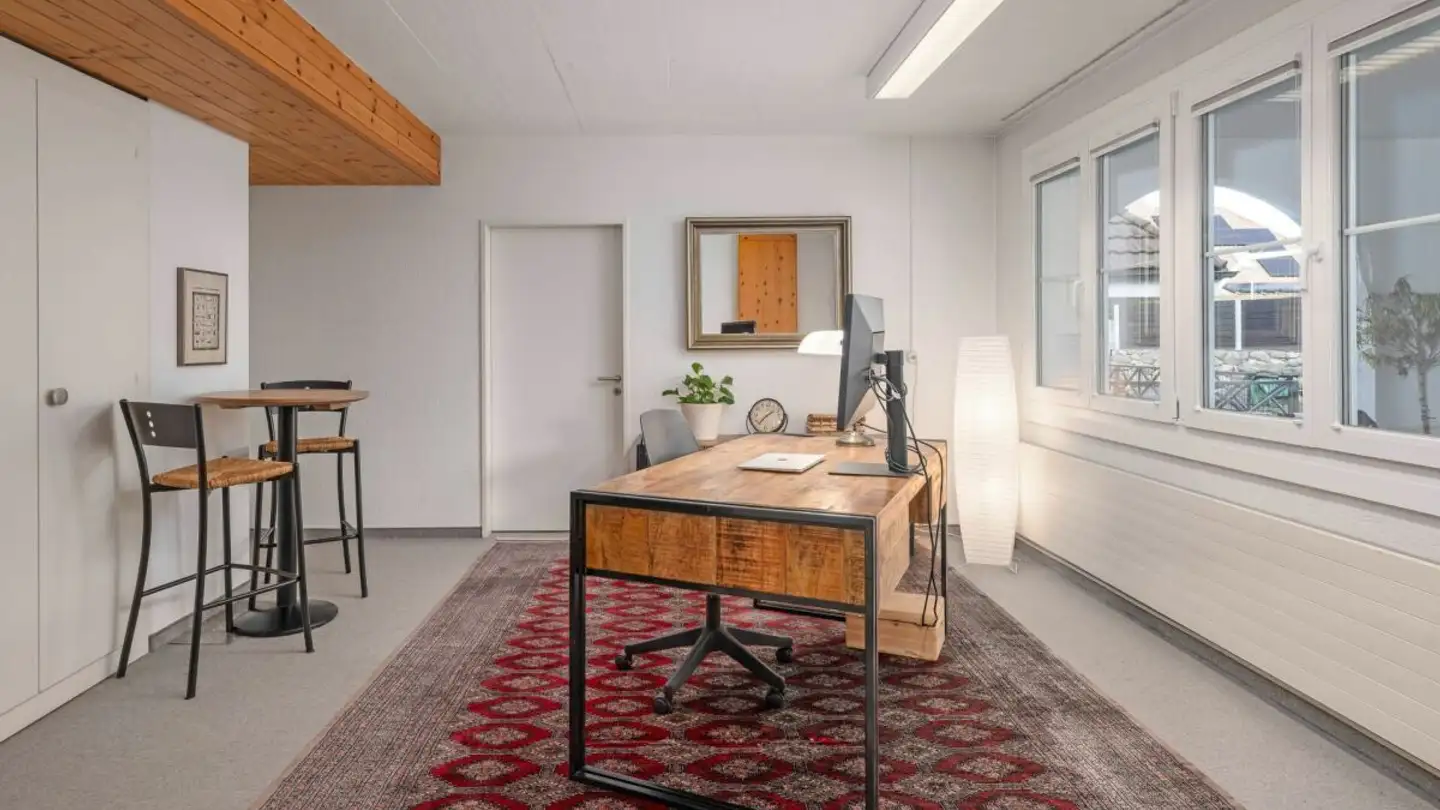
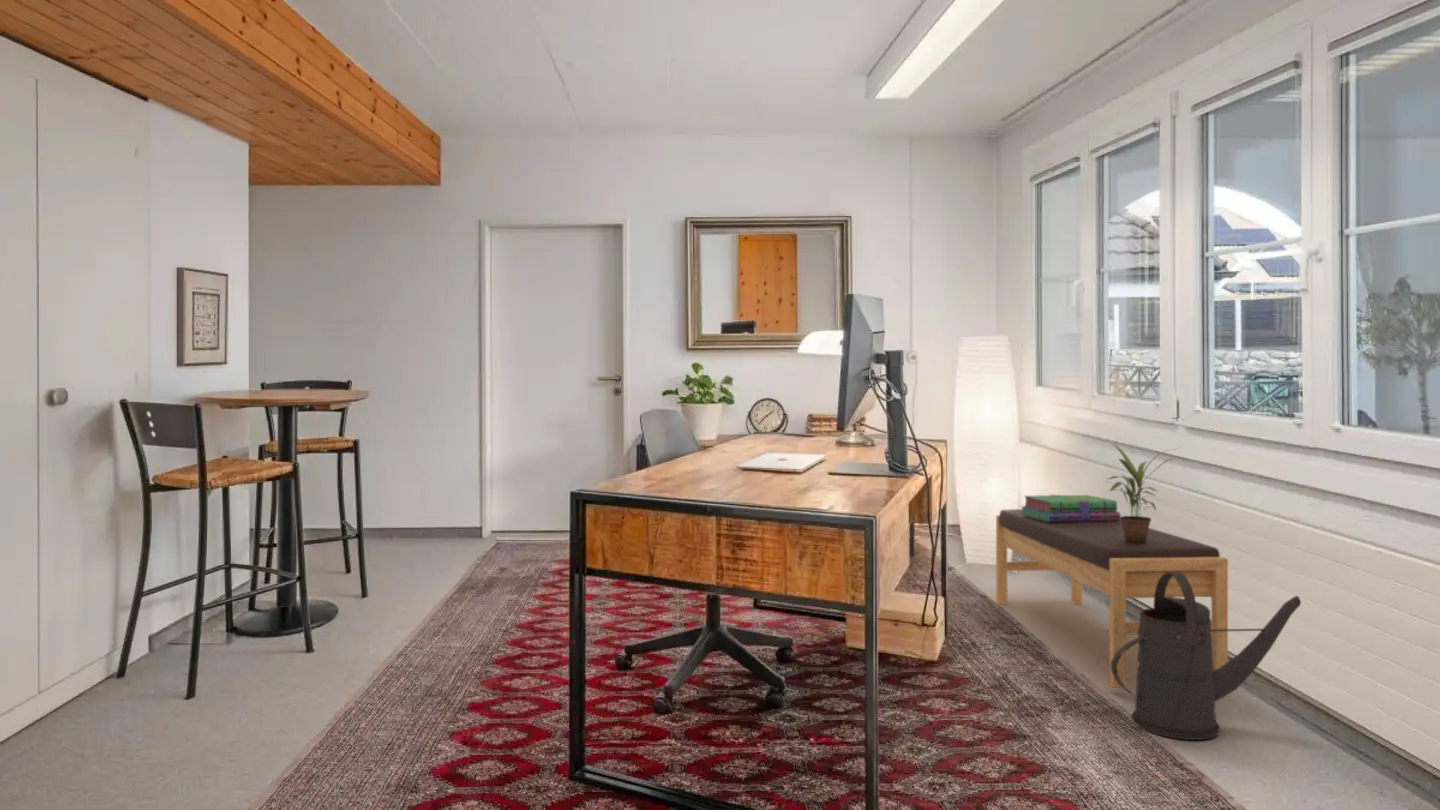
+ potted plant (1140, 492)
+ bench (1093, 583)
+ watering can (1205, 648)
+ stack of books (1069, 507)
